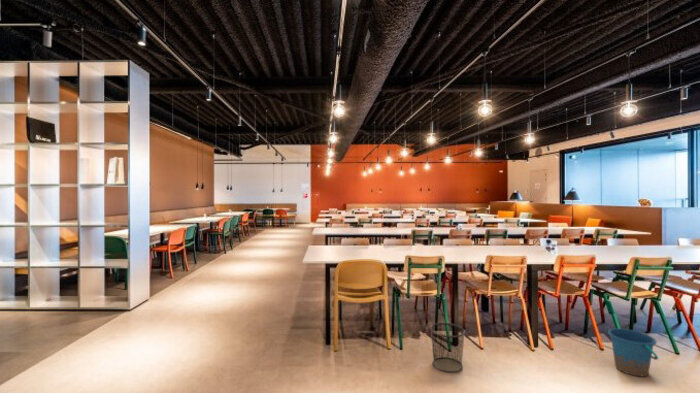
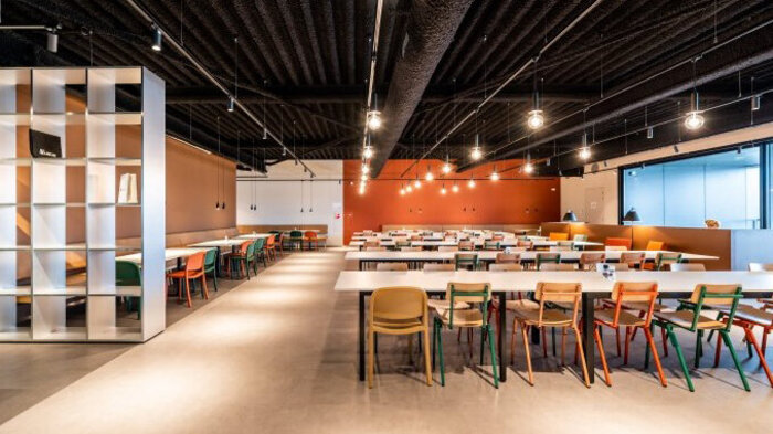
- trash can (447, 347)
- bucket (631, 352)
